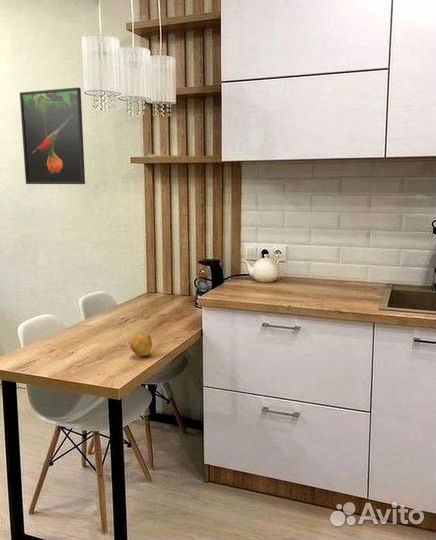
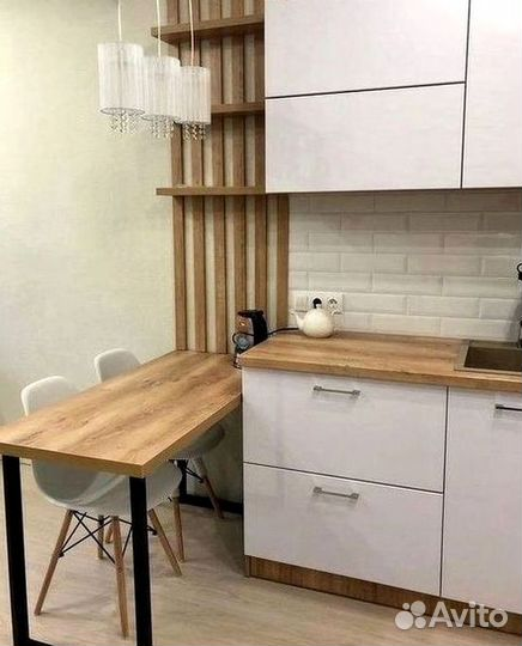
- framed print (52, 137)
- fruit (141, 345)
